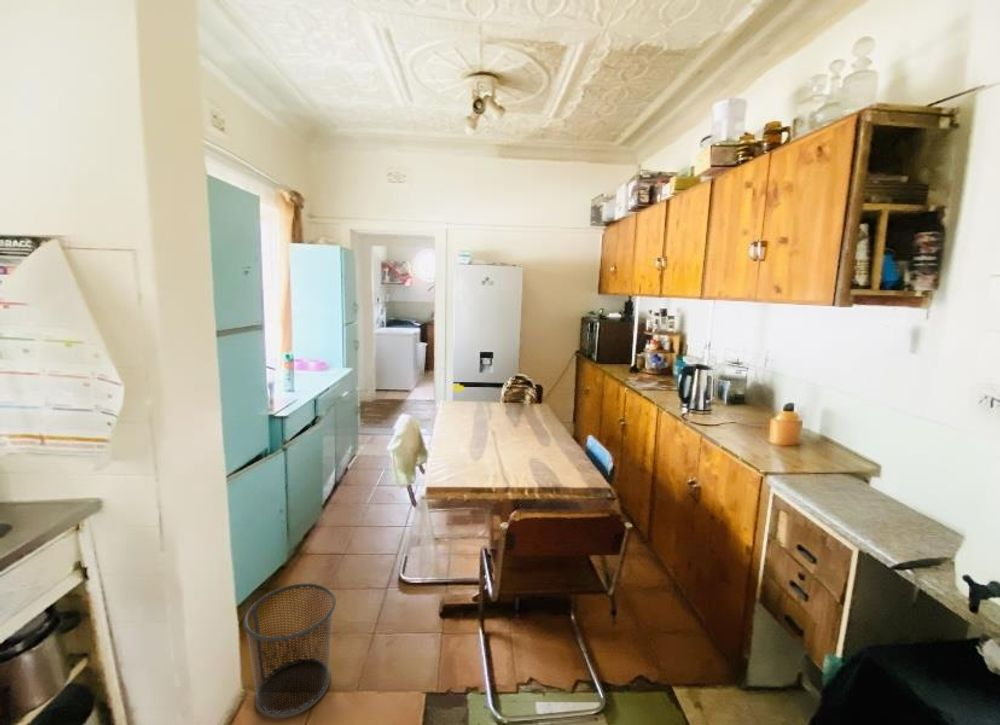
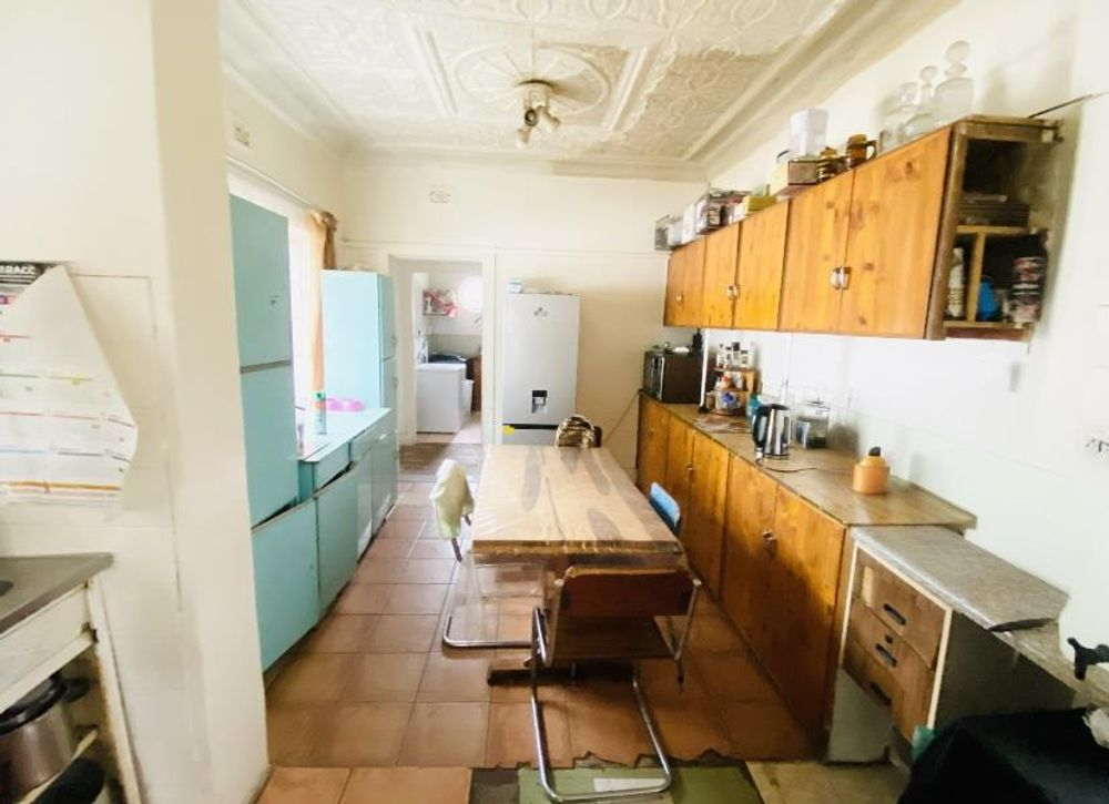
- trash can (292, 647)
